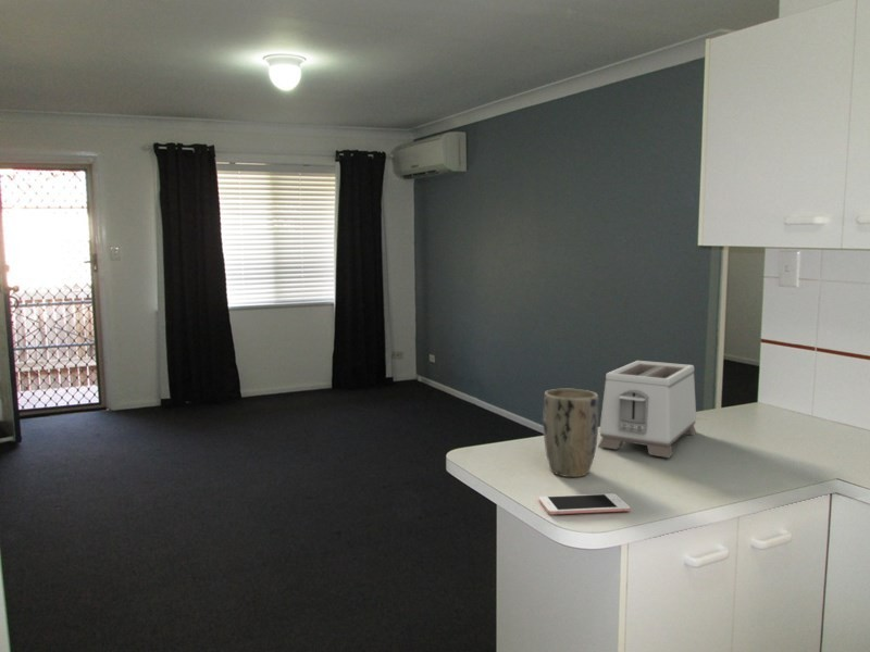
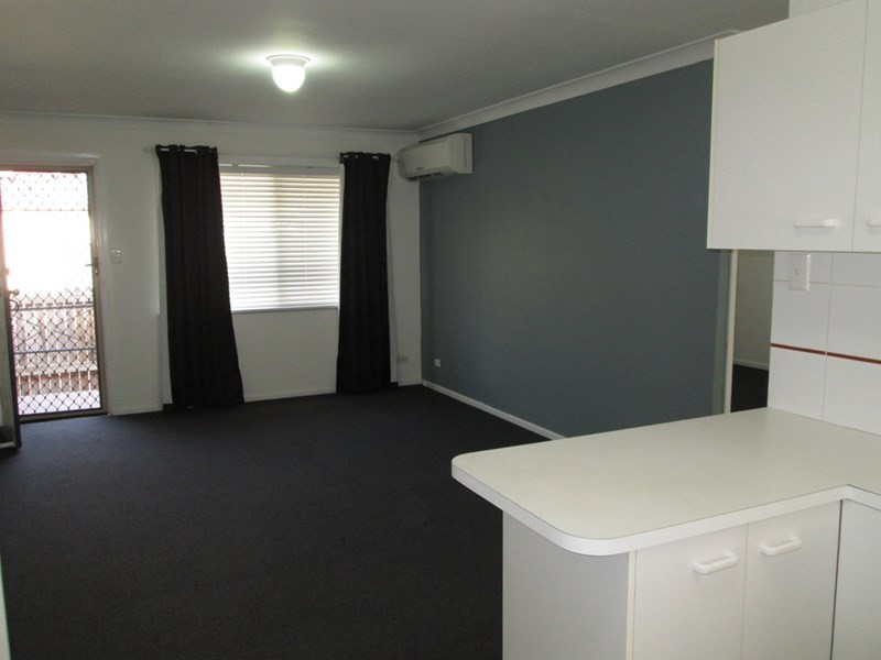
- toaster (648, 405)
- plant pot (570, 432)
- cell phone (583, 503)
